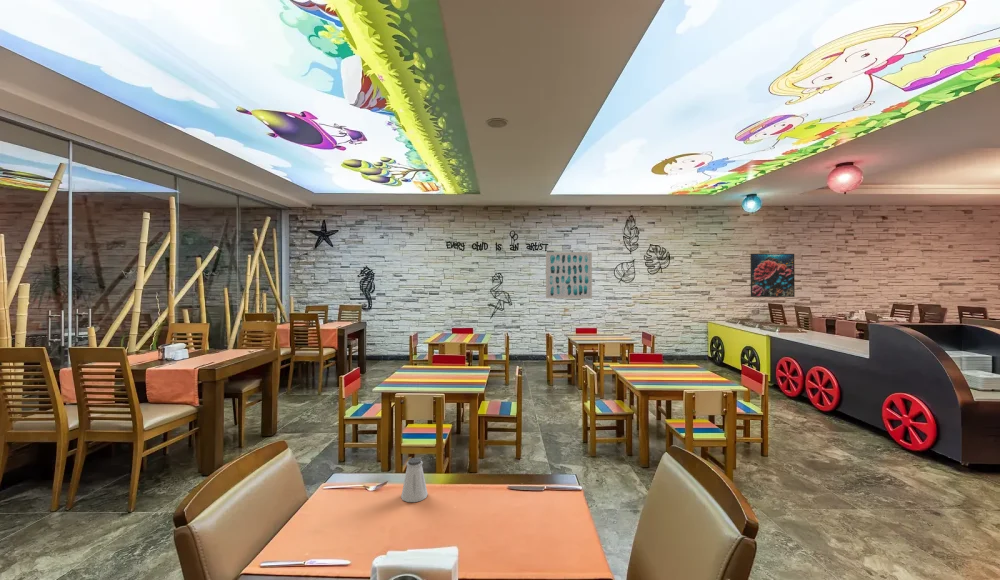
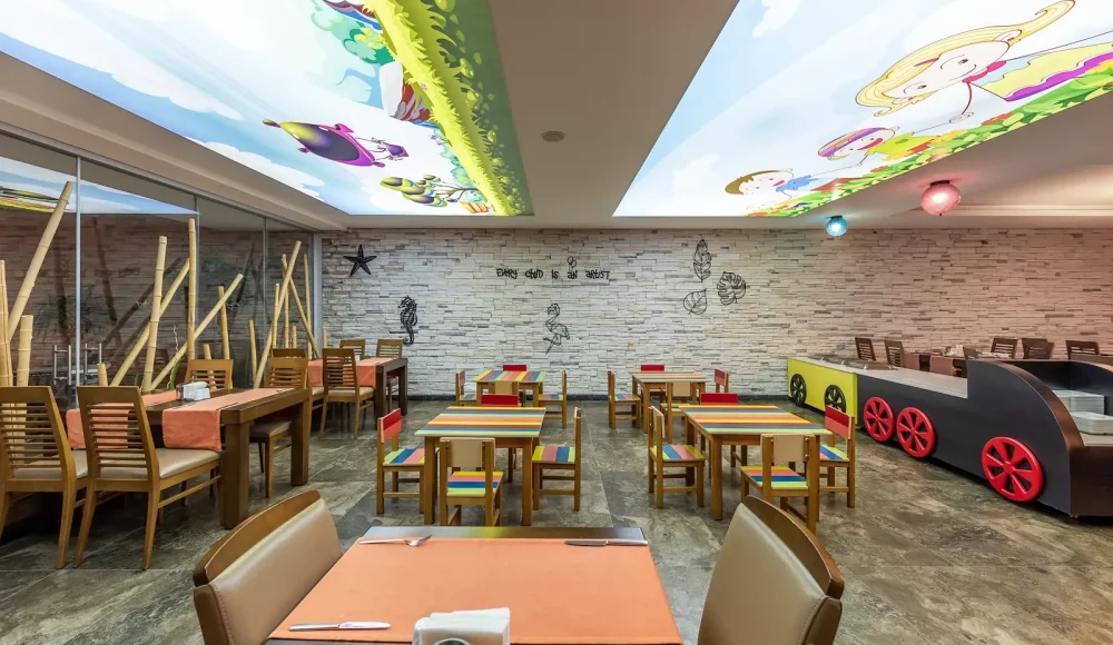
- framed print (772, 275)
- saltshaker (414, 477)
- wall art (568, 275)
